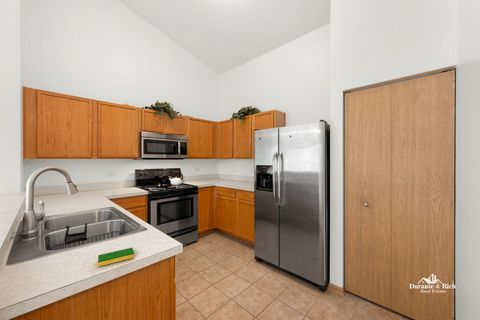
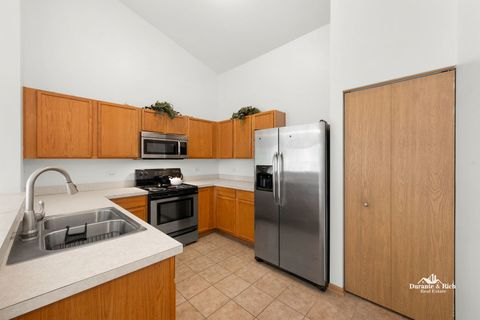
- dish sponge (116, 256)
